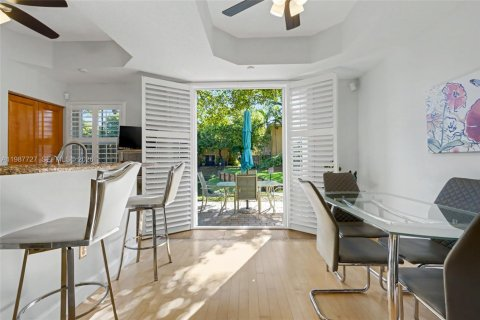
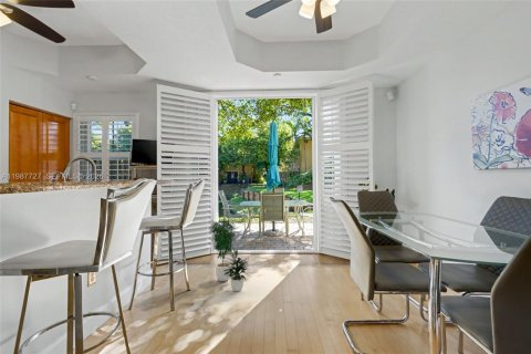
+ potted plant (228, 250)
